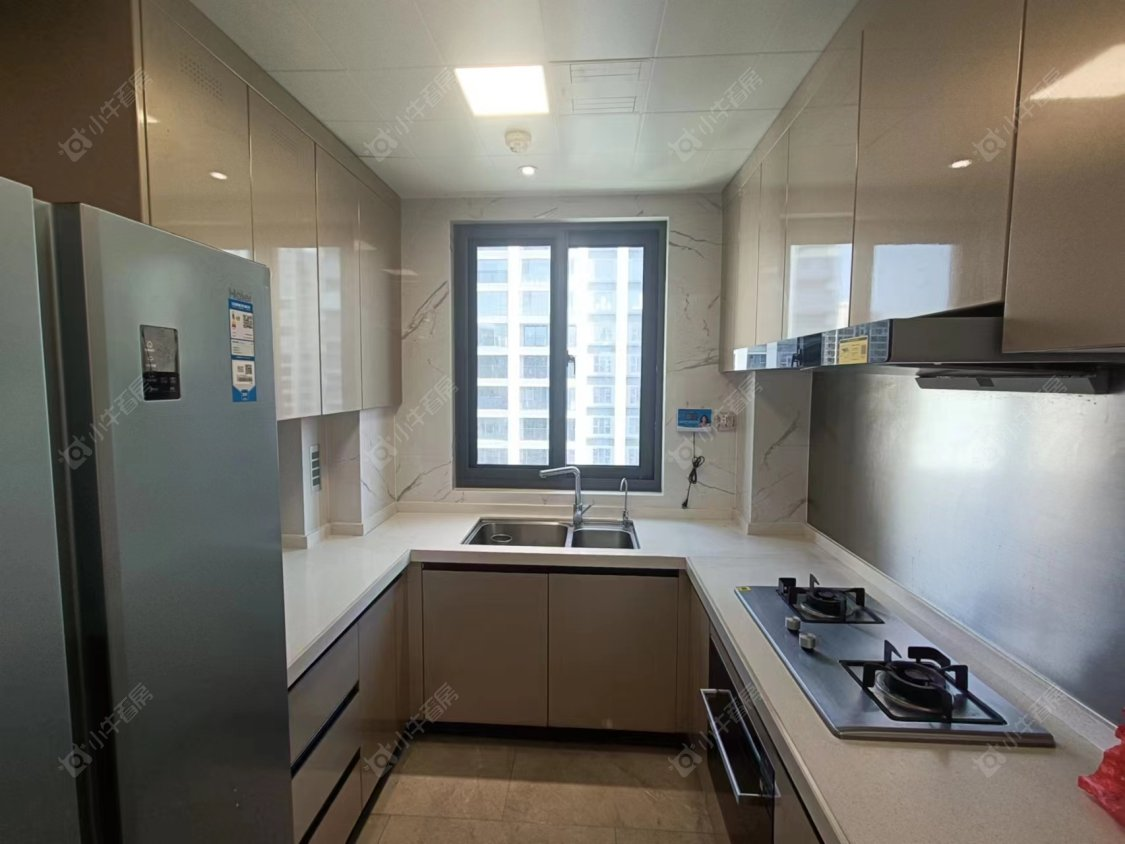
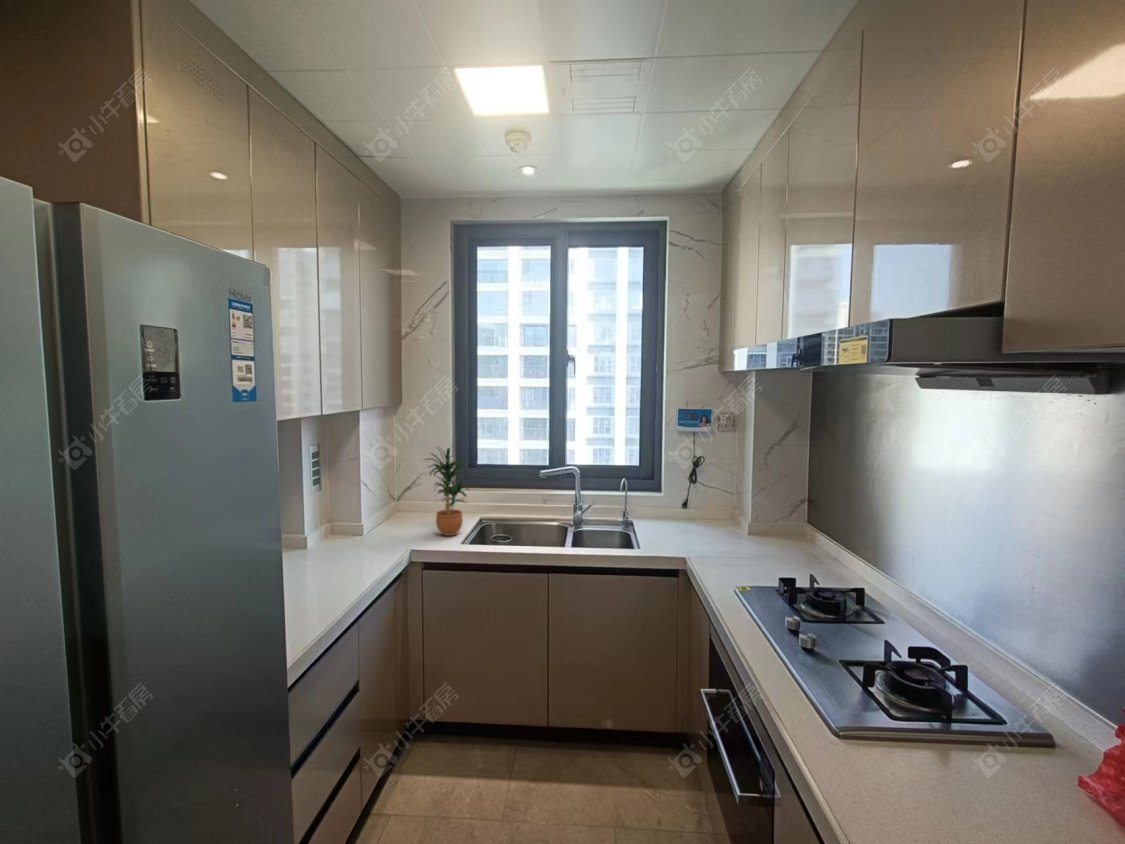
+ potted plant (447, 489)
